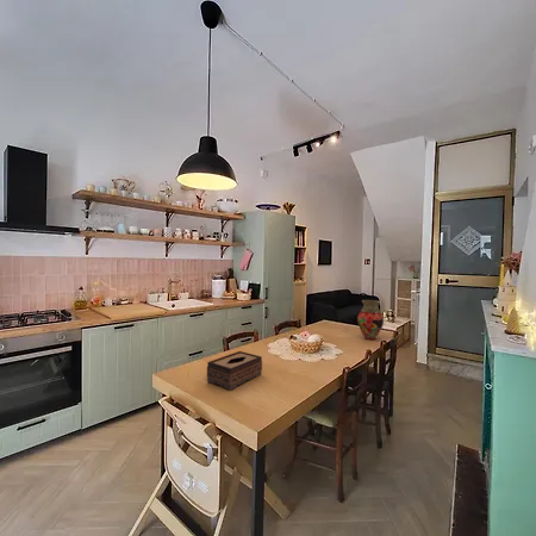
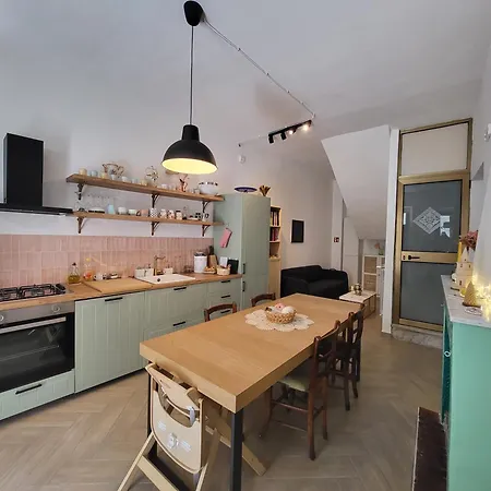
- tissue box (235, 368)
- vase (370, 319)
